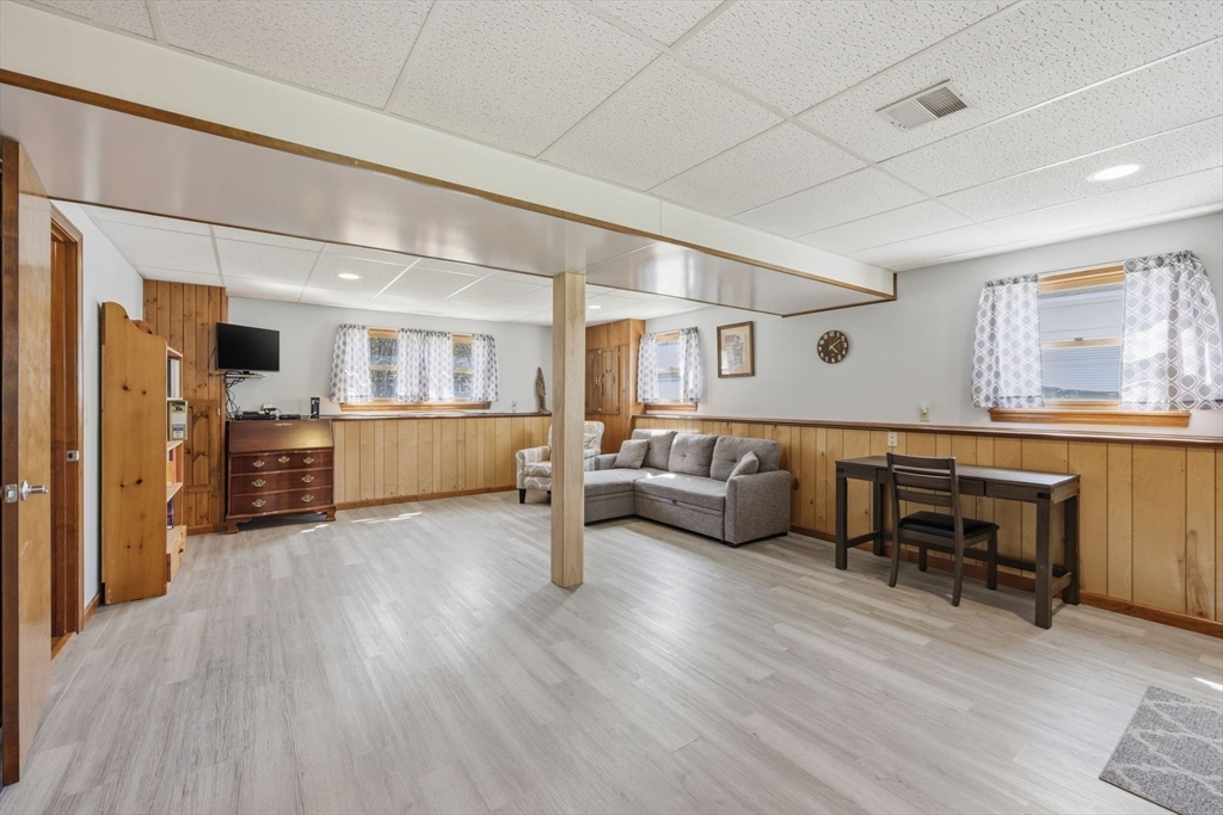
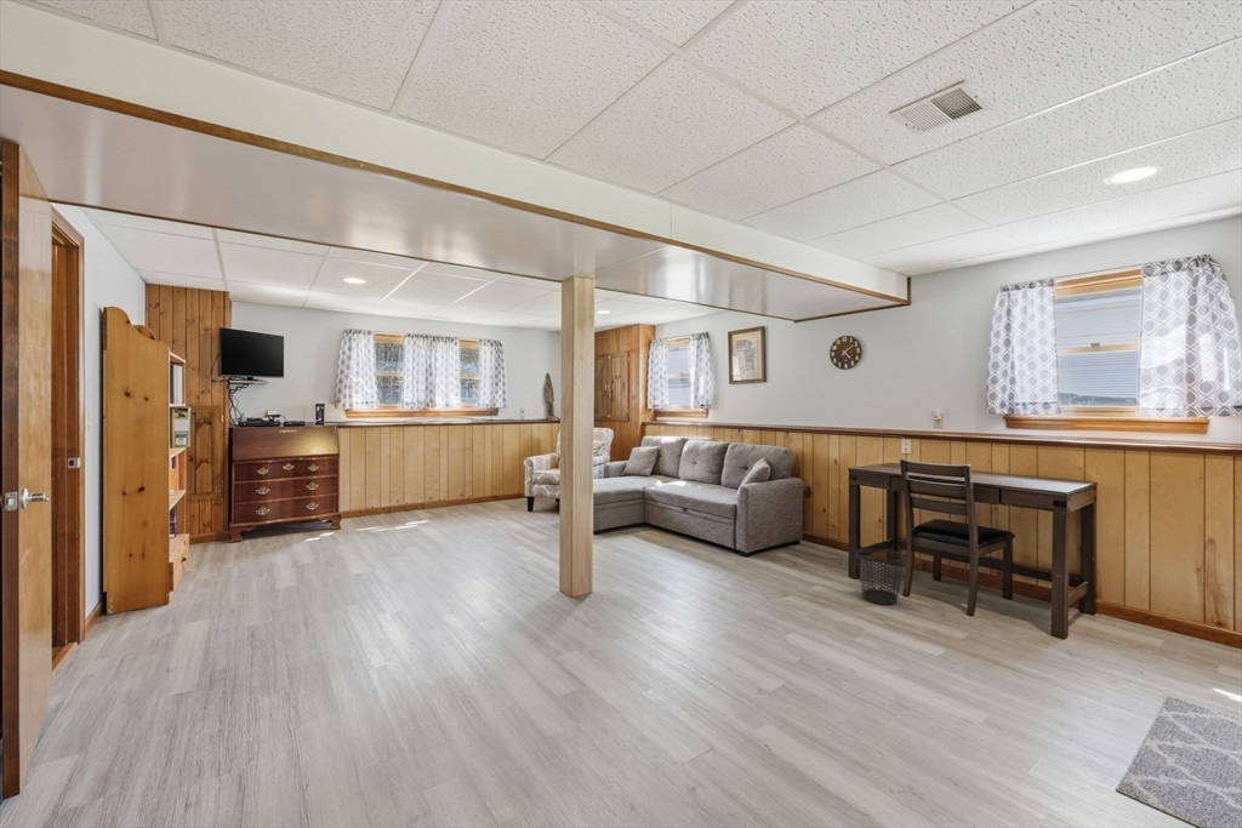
+ wastebasket (878, 576)
